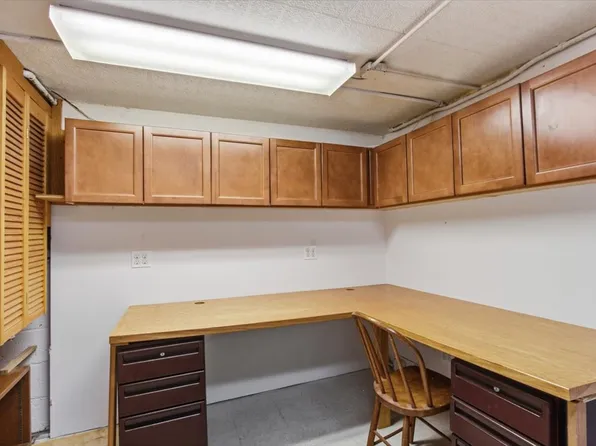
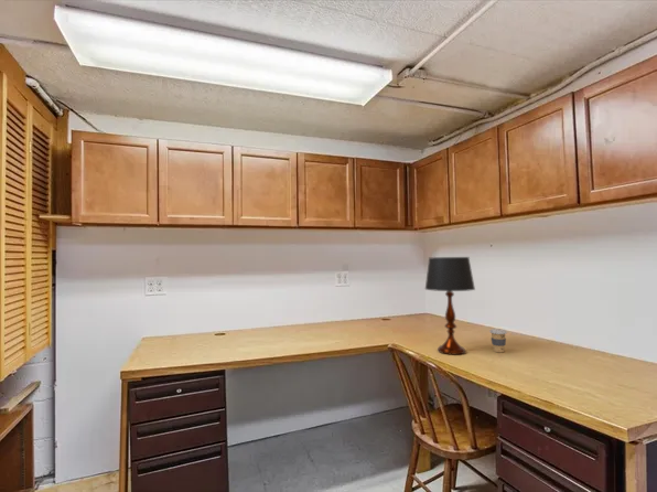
+ coffee cup (498, 340)
+ table lamp (450, 303)
